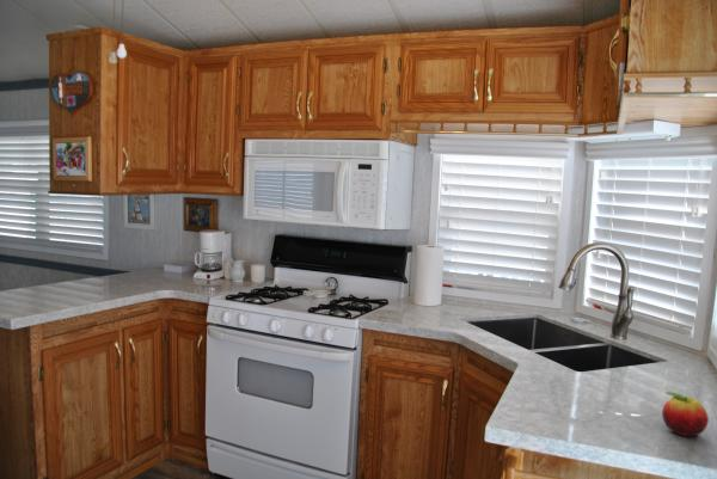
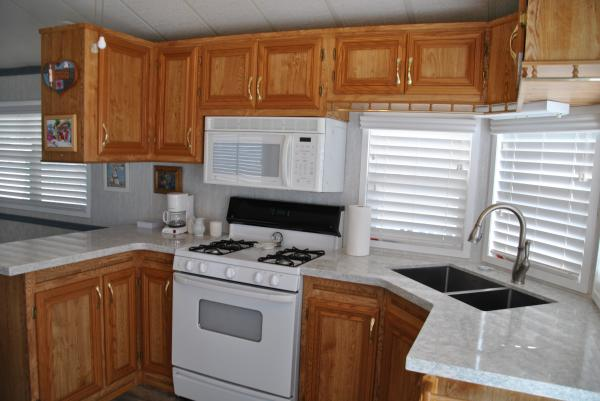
- fruit (685, 413)
